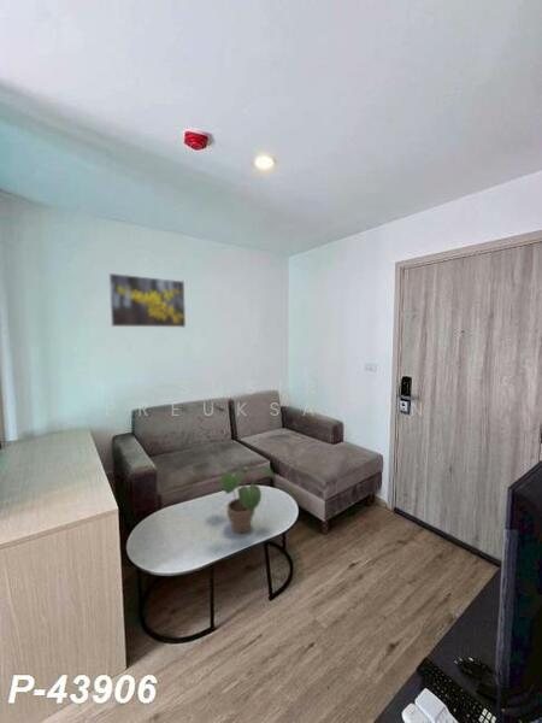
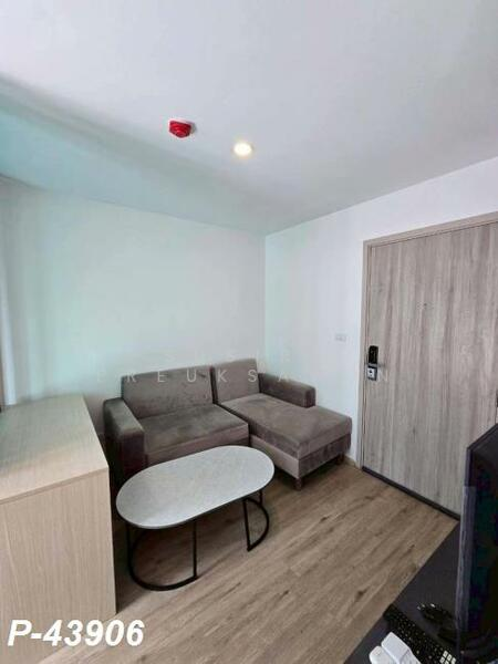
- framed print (149, 302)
- potted plant (241, 495)
